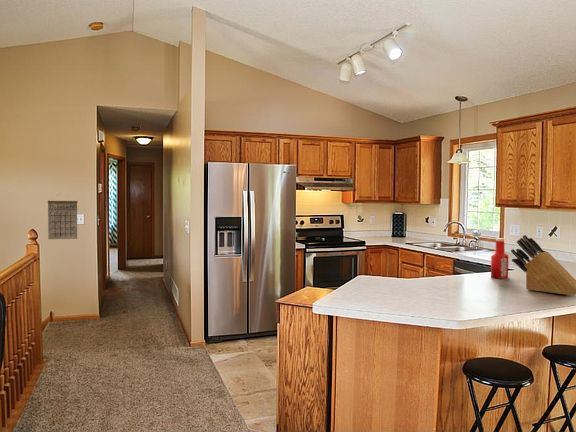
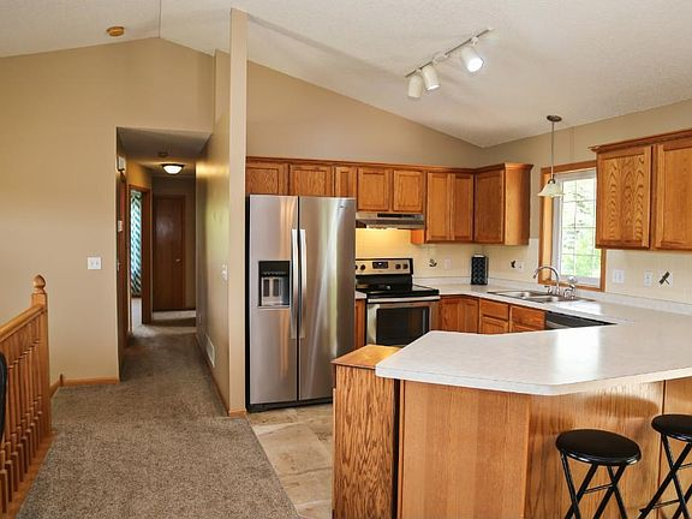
- soap bottle (499, 257)
- calendar (62, 215)
- knife block (546, 263)
